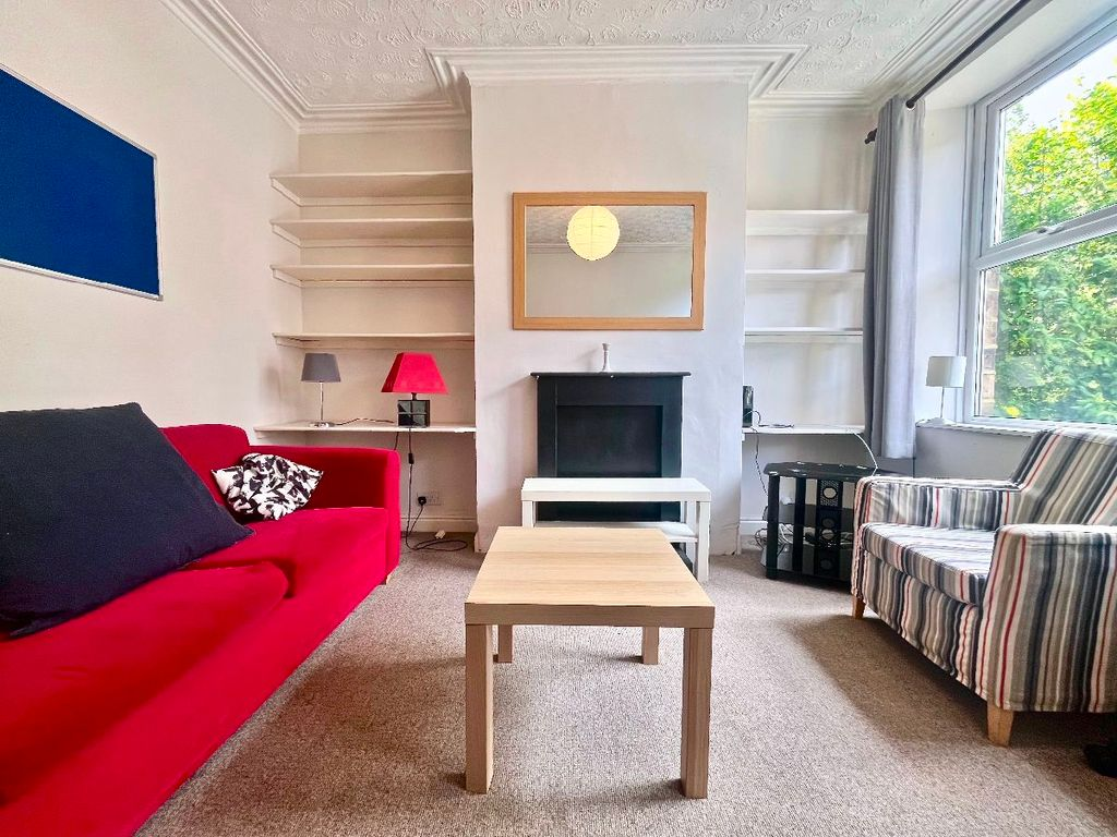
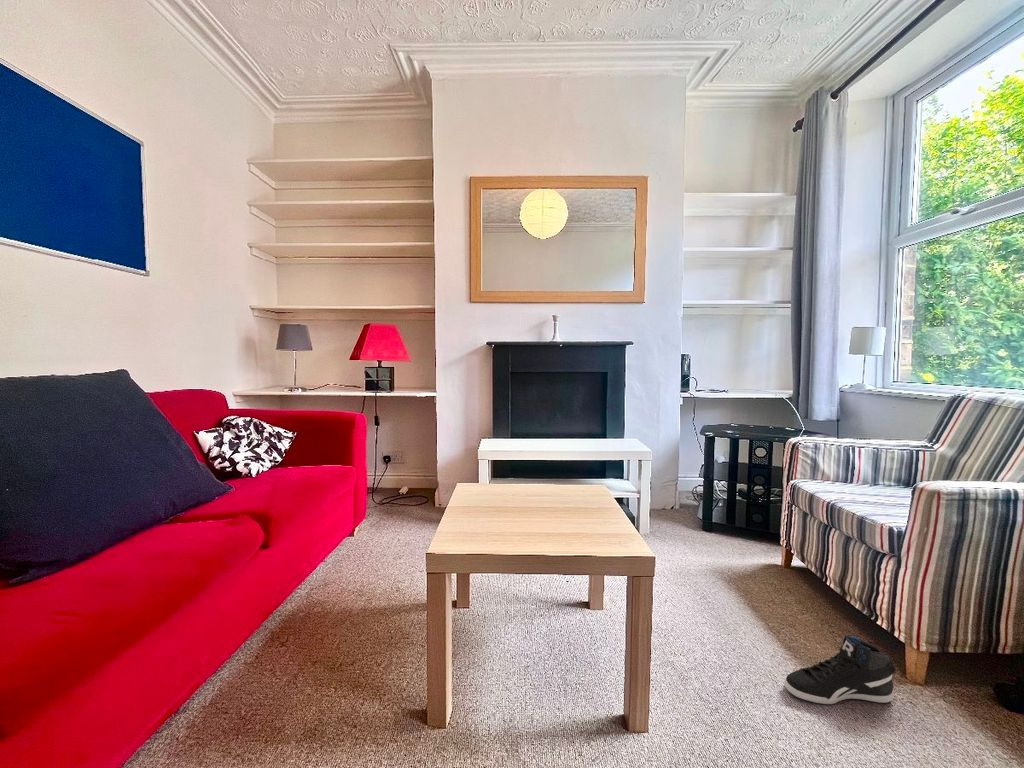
+ sneaker (836, 664)
